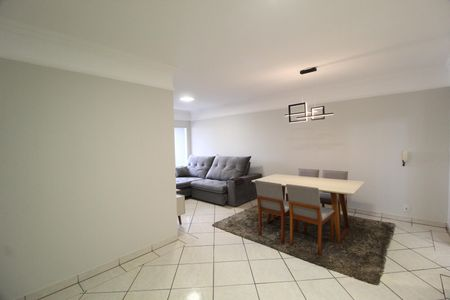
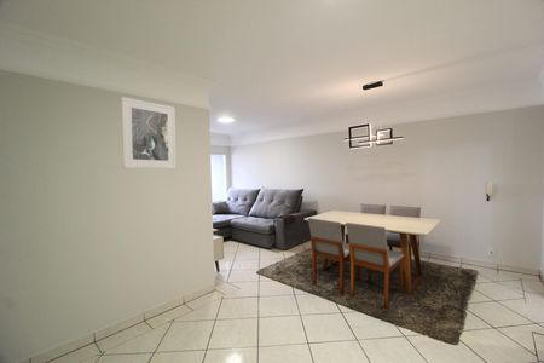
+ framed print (150, 134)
